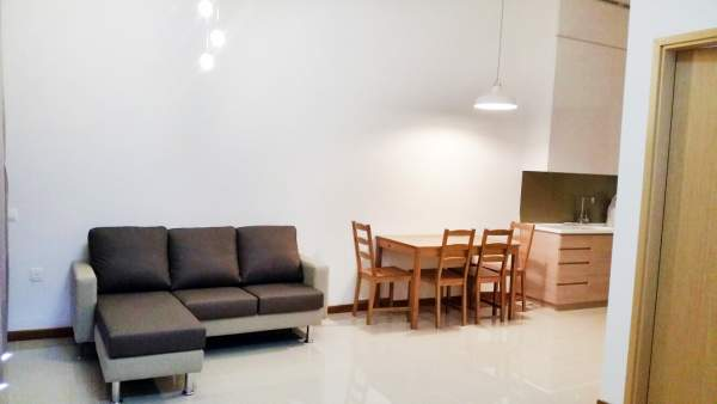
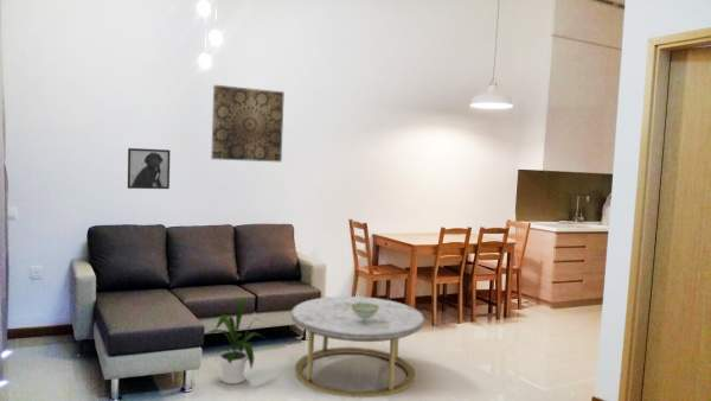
+ coffee table (356, 340)
+ decorative bowl (364, 313)
+ house plant (233, 342)
+ wall art (248, 125)
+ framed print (148, 168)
